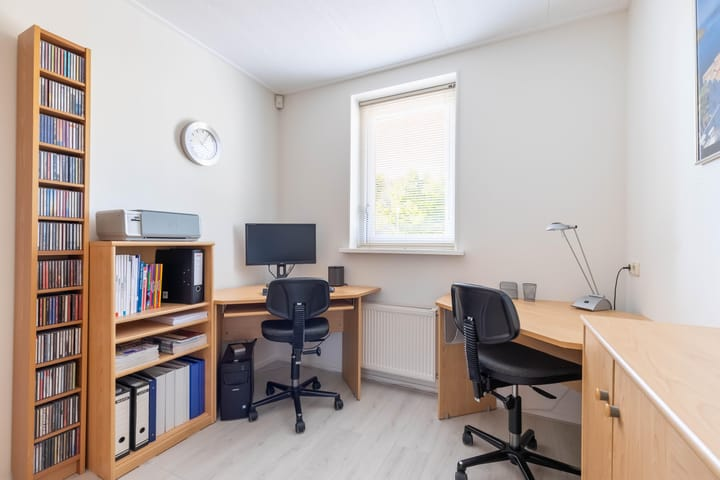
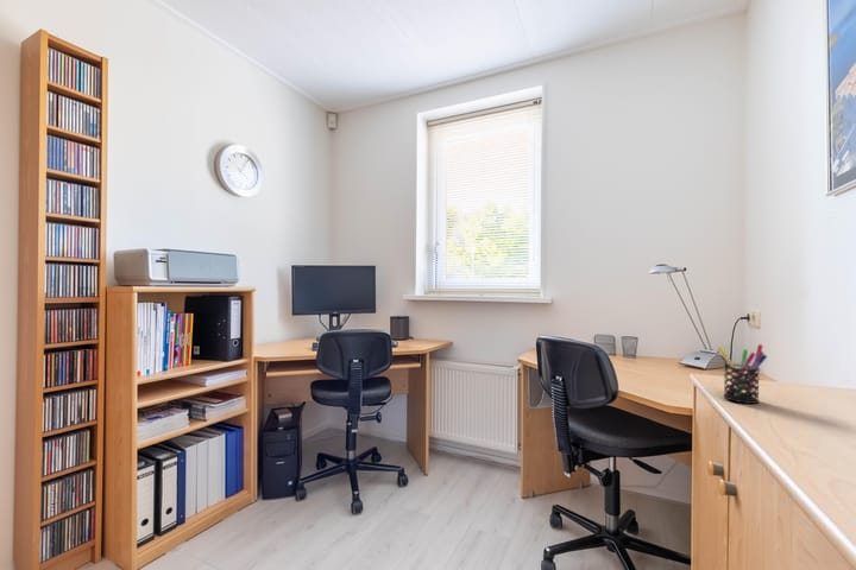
+ pen holder (743, 370)
